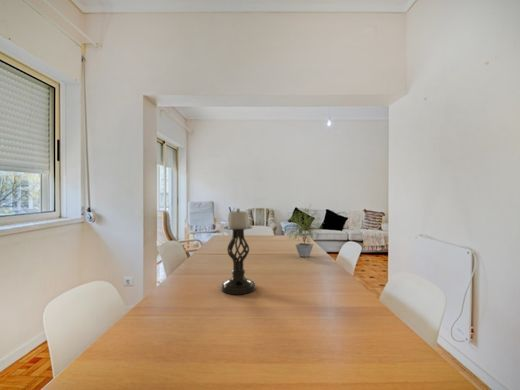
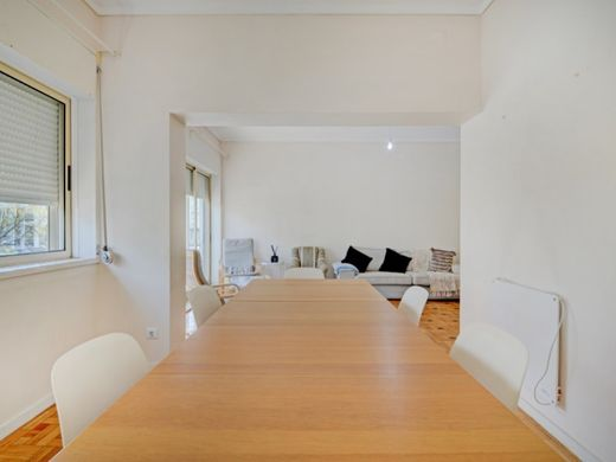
- potted plant (302, 229)
- candle holder (238, 248)
